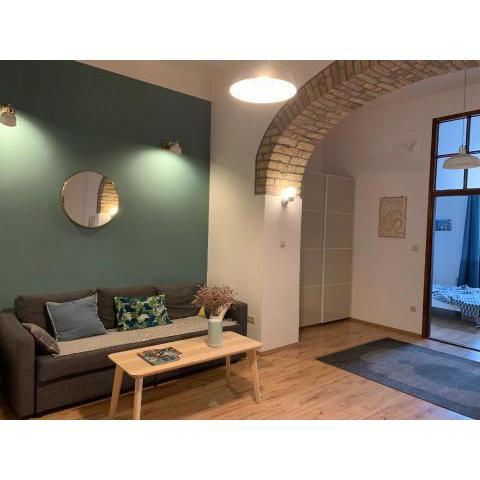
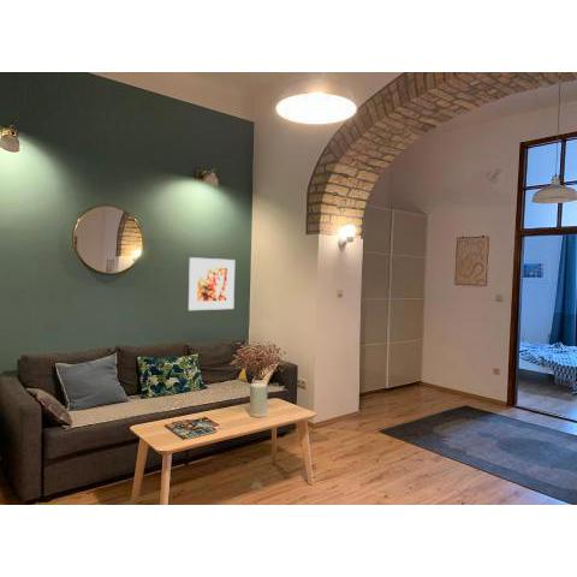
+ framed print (212, 284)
